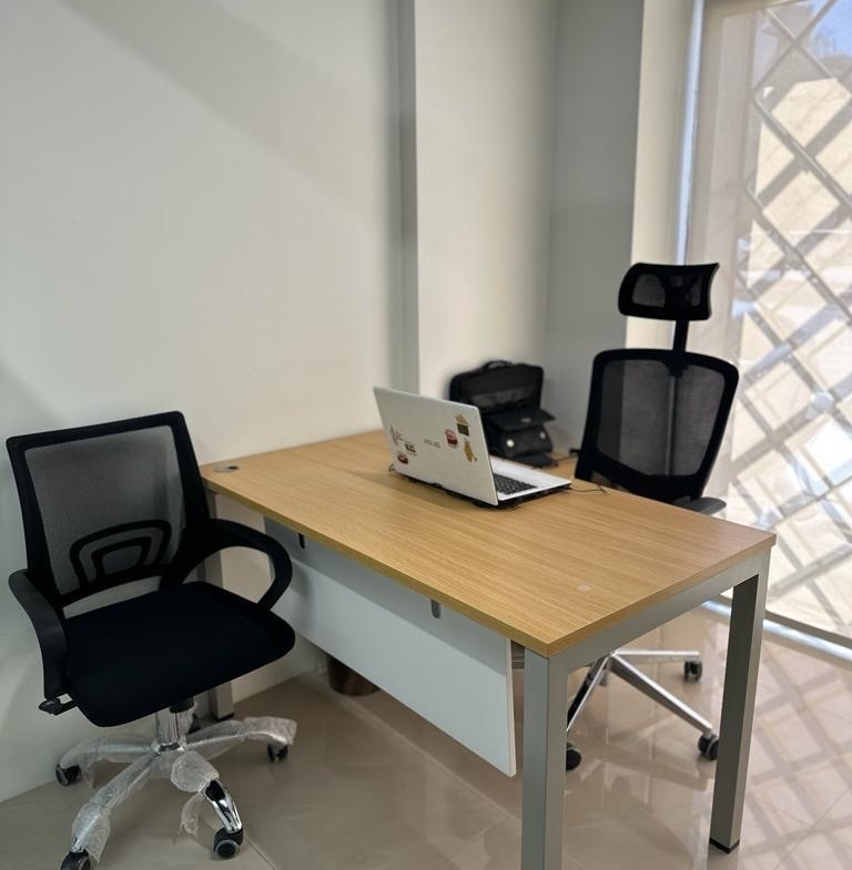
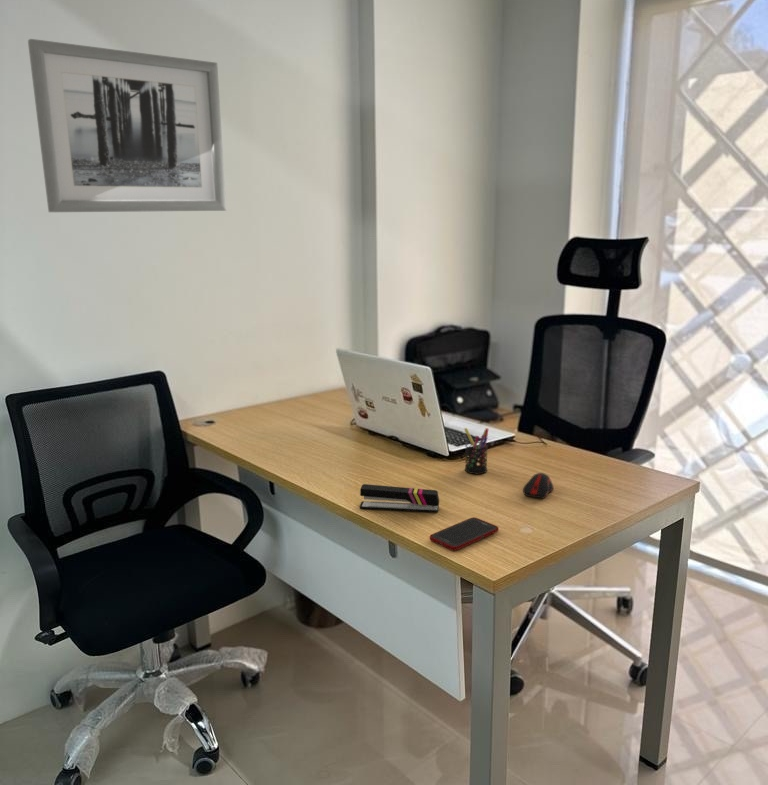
+ computer mouse (538, 483)
+ pen holder (479, 448)
+ cell phone (464, 533)
+ wall art (137, 133)
+ stapler (399, 497)
